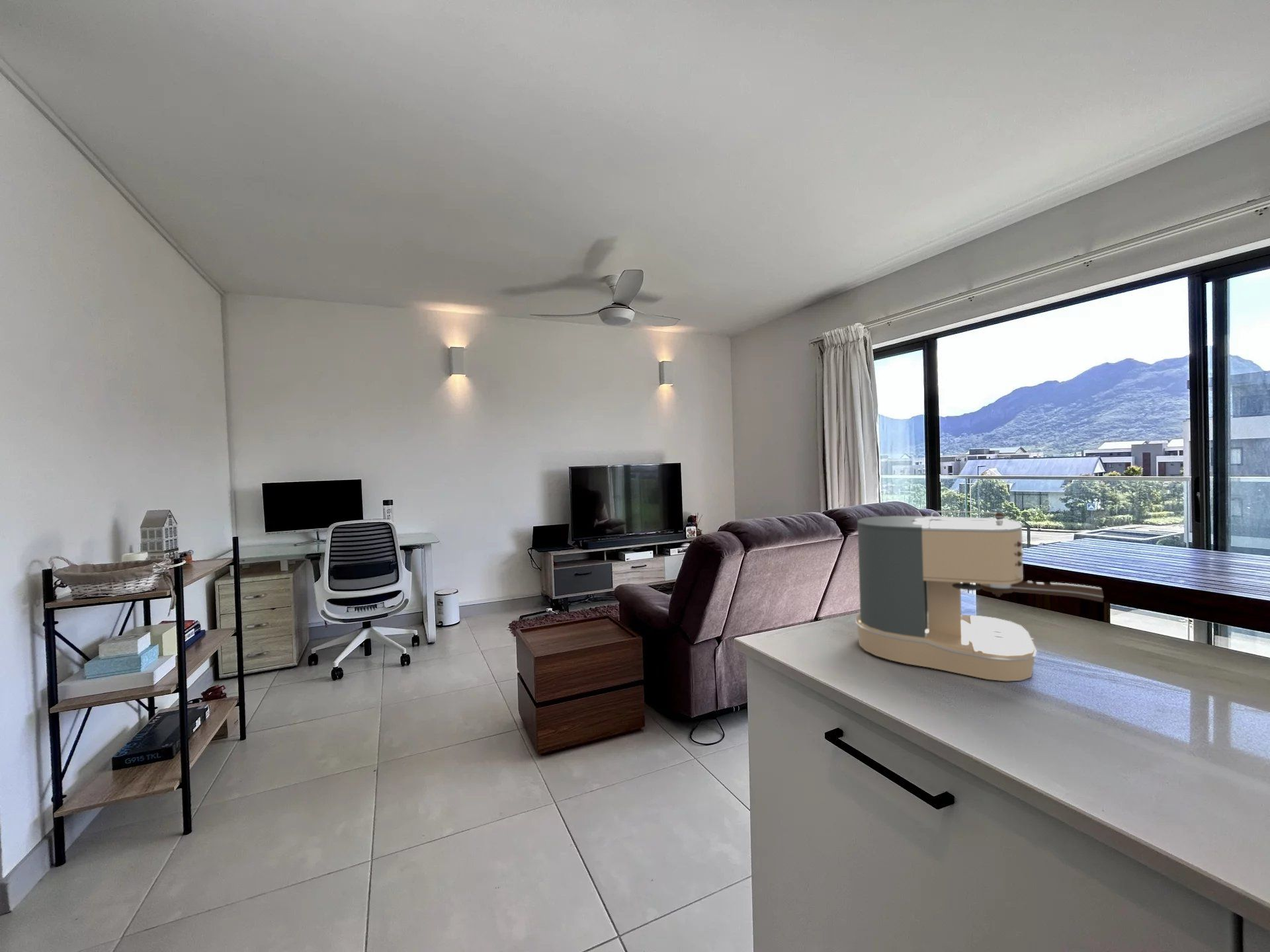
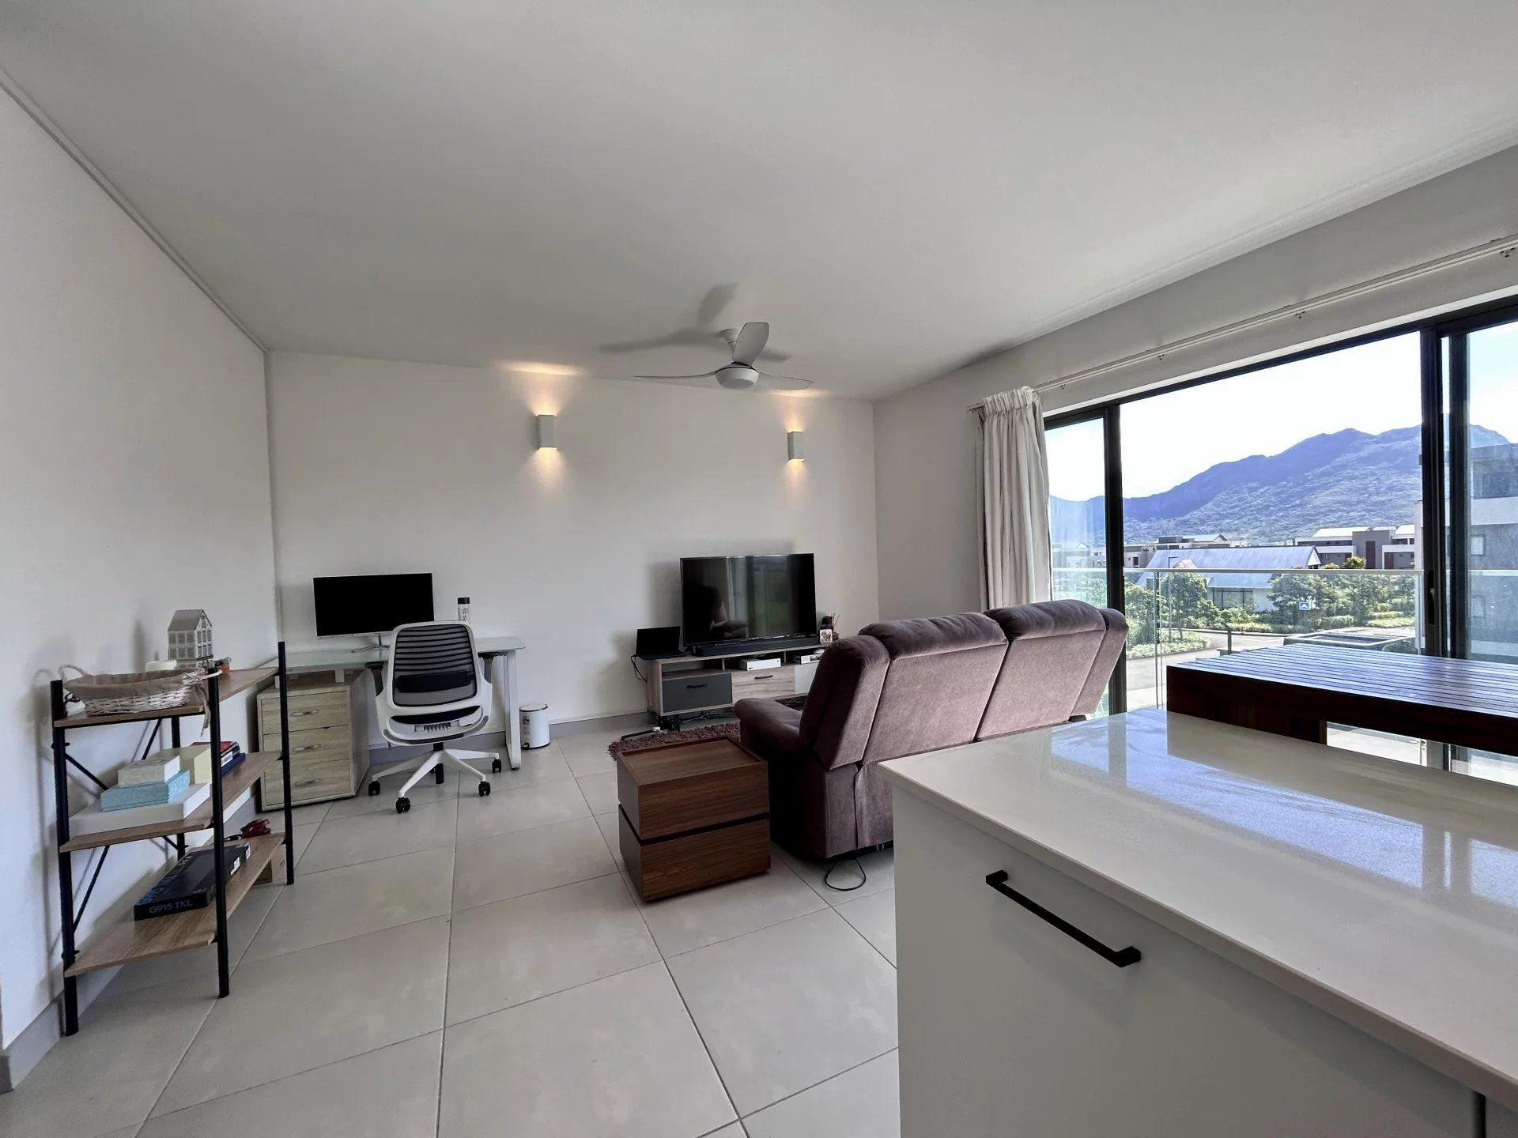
- coffee maker (964, 582)
